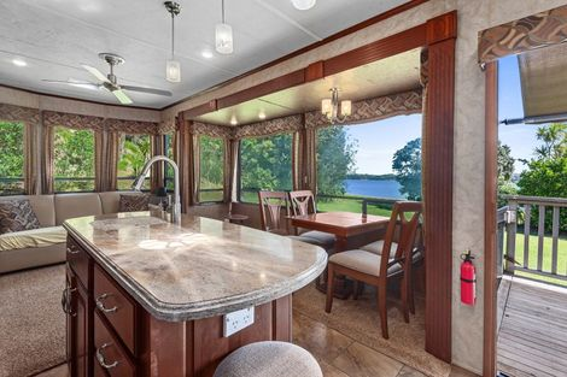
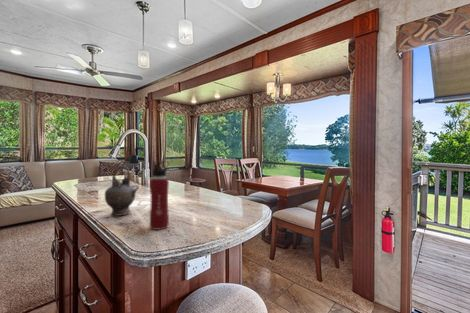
+ water bottle (159, 193)
+ teapot (123, 189)
